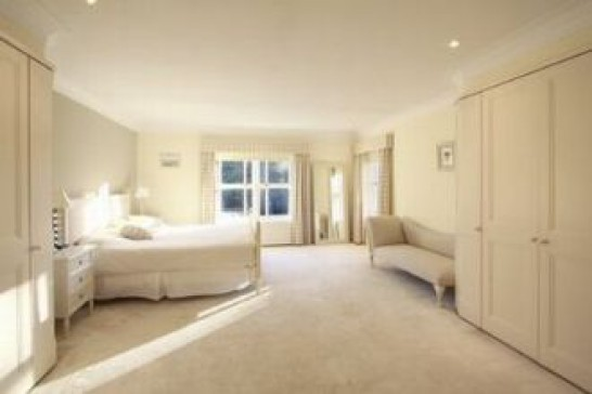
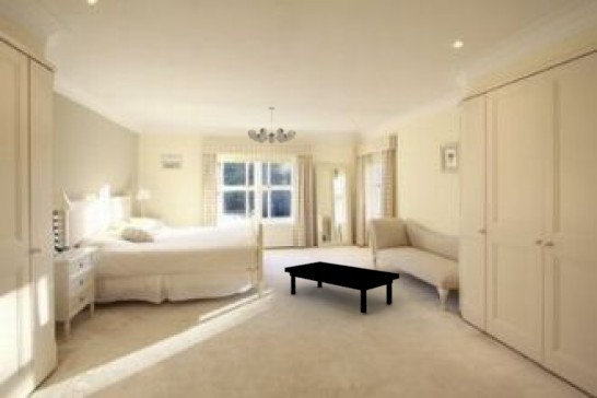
+ coffee table (339, 284)
+ chandelier (271, 125)
